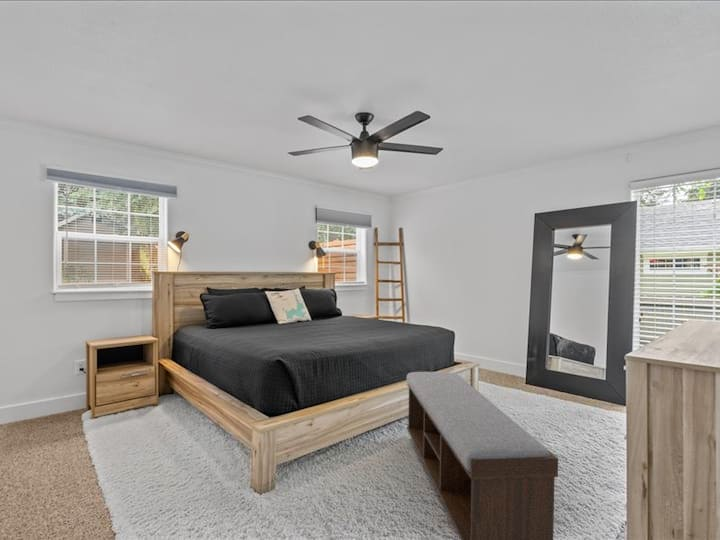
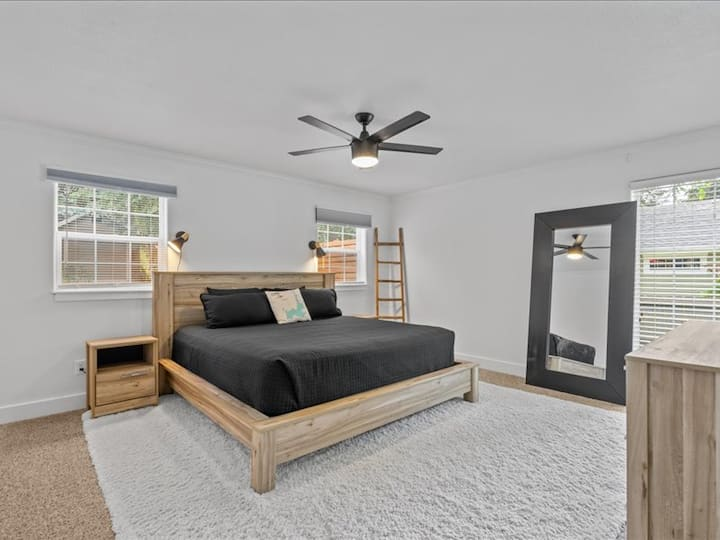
- bench (460, 441)
